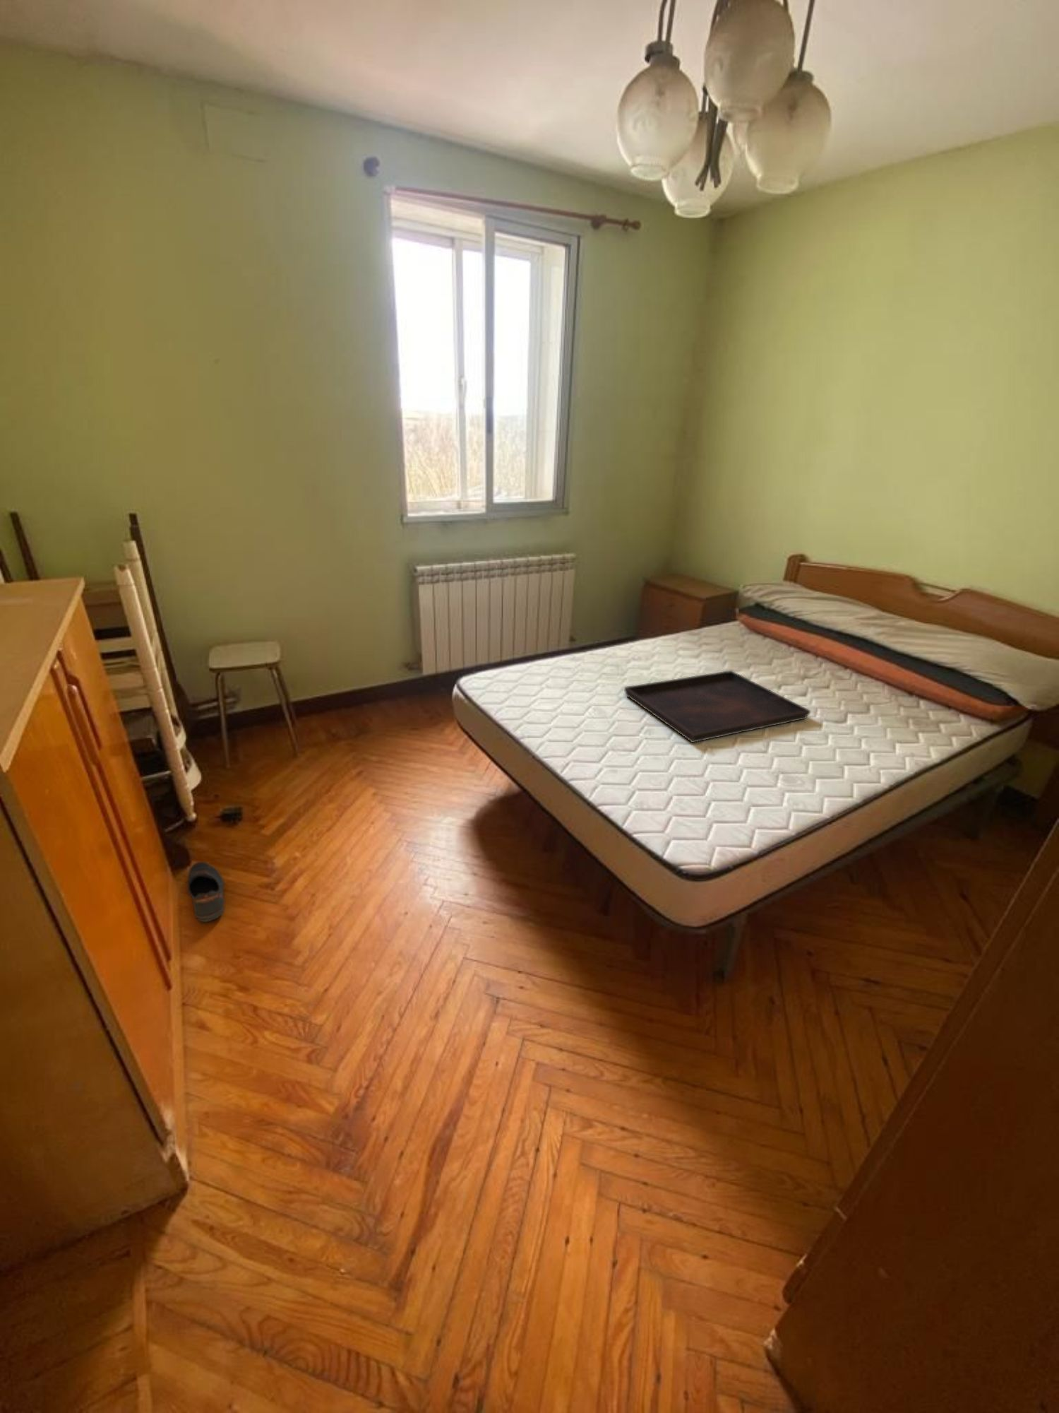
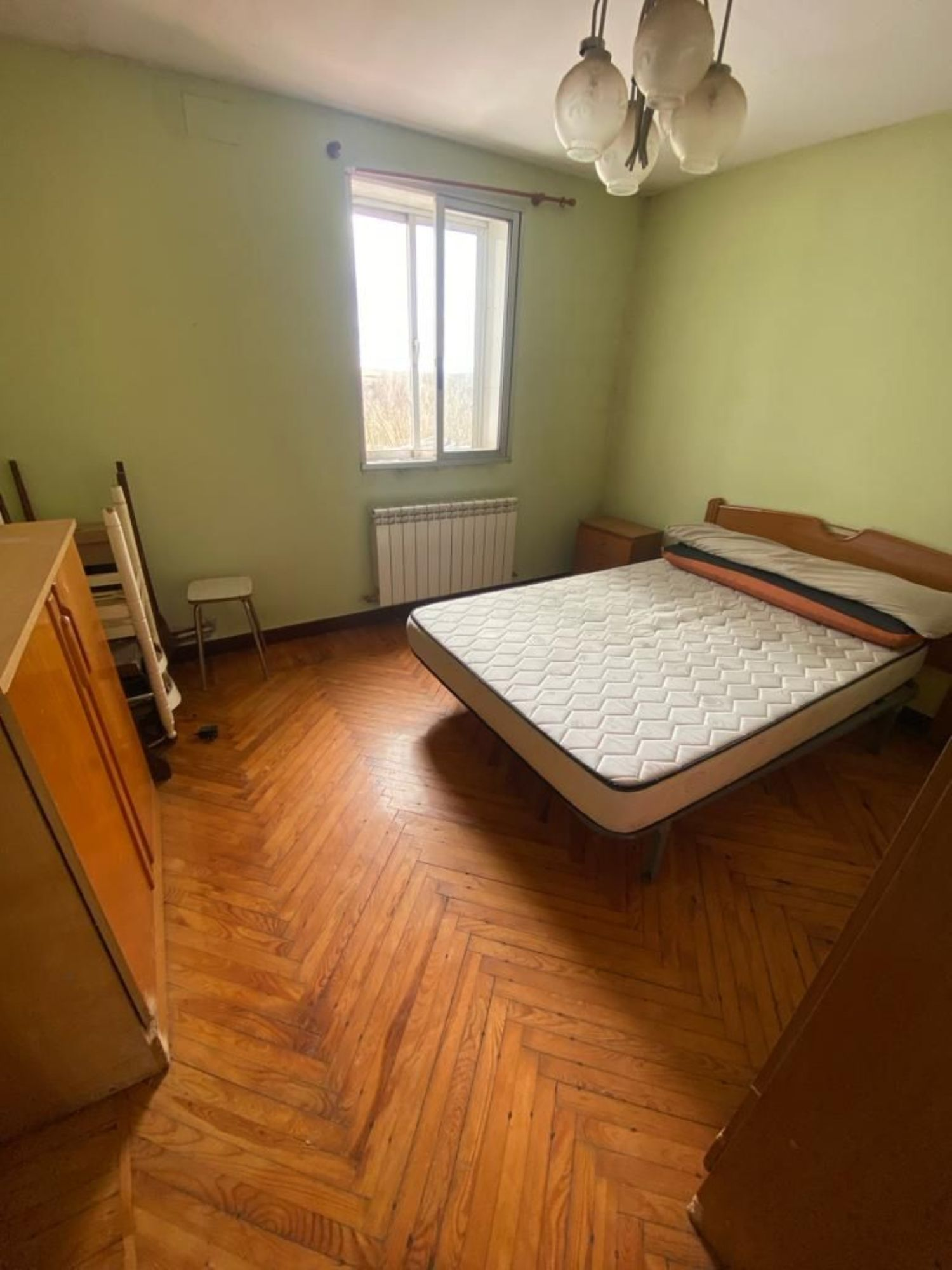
- serving tray (714, 702)
- shoe (204, 883)
